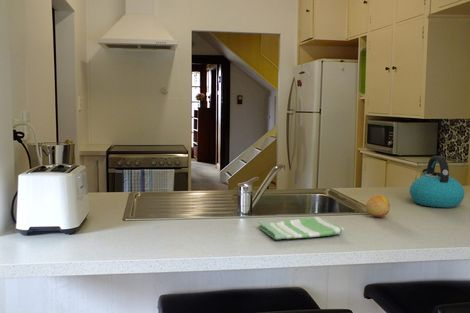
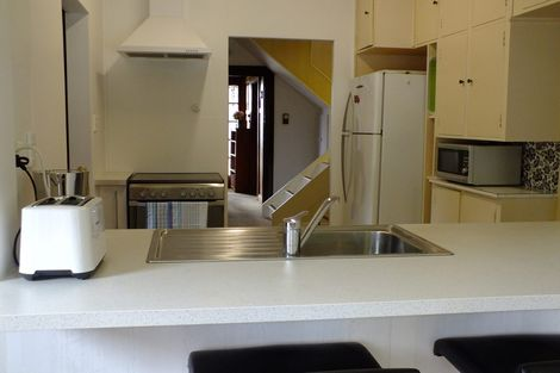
- kettle (435, 179)
- dish towel (299, 227)
- fruit (377, 206)
